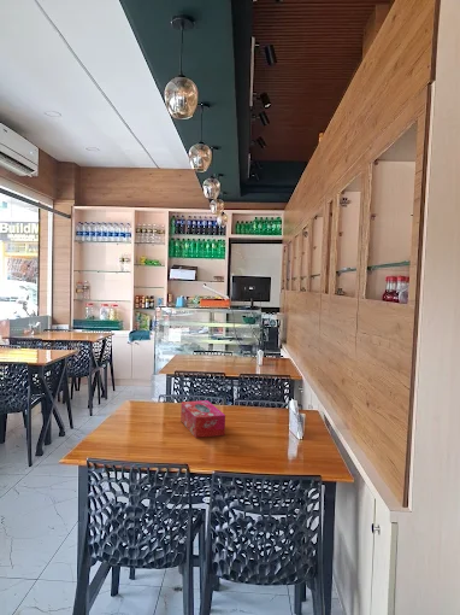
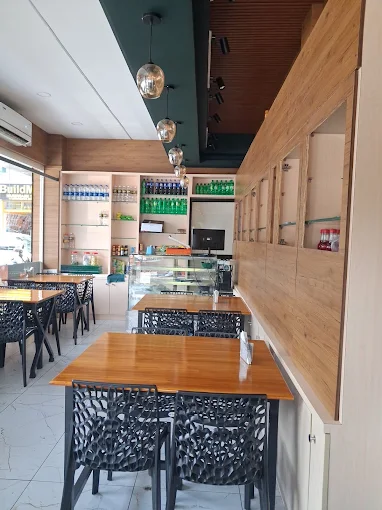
- tissue box (201, 417)
